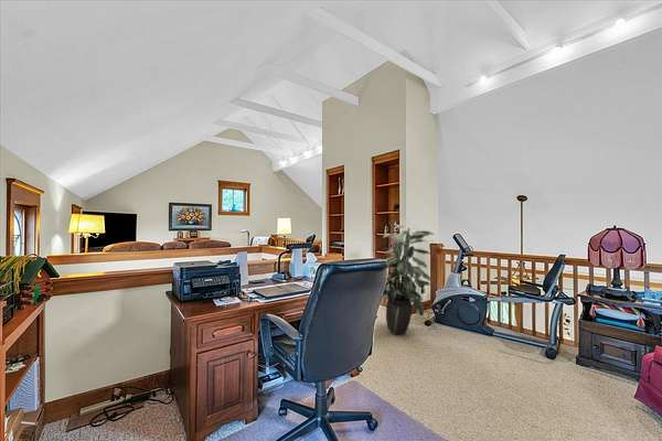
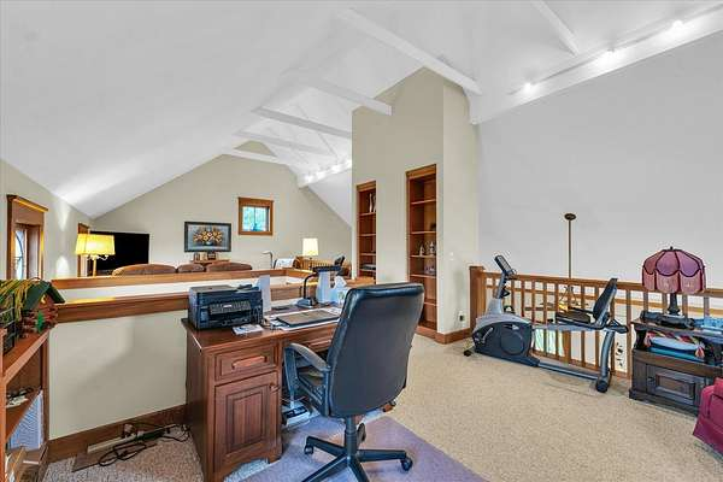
- indoor plant (403, 279)
